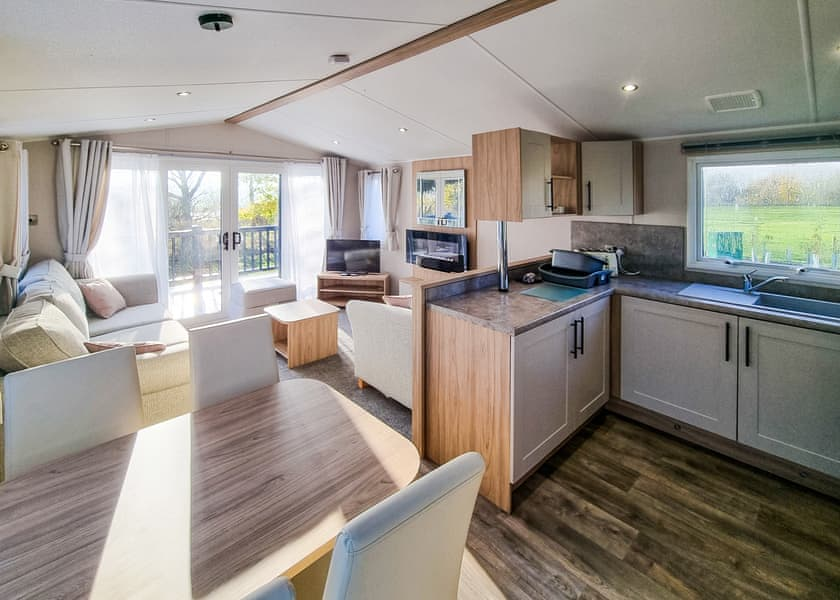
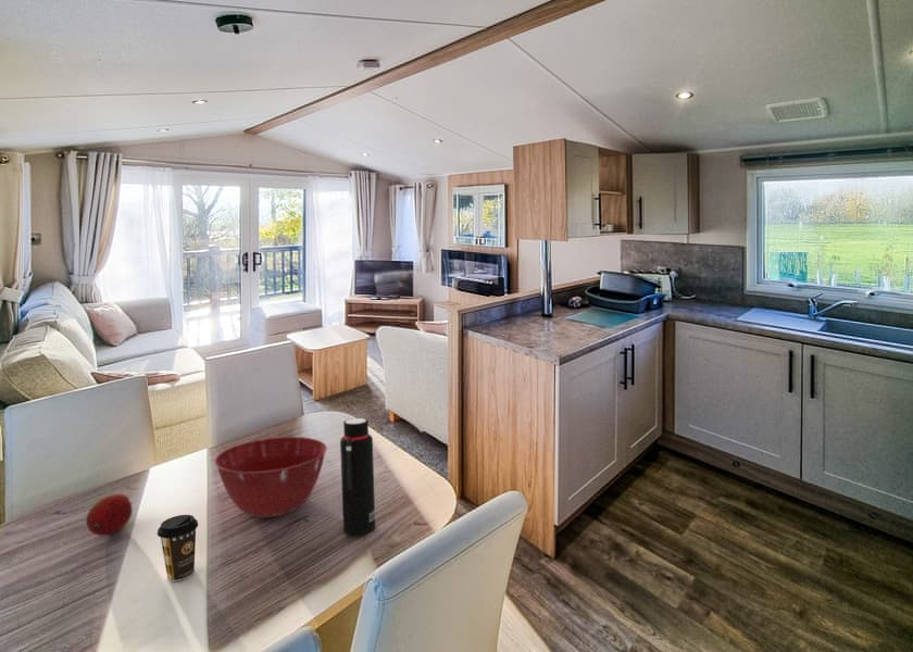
+ water bottle (355, 476)
+ mixing bowl (274, 478)
+ fruit (111, 513)
+ coffee cup (178, 548)
